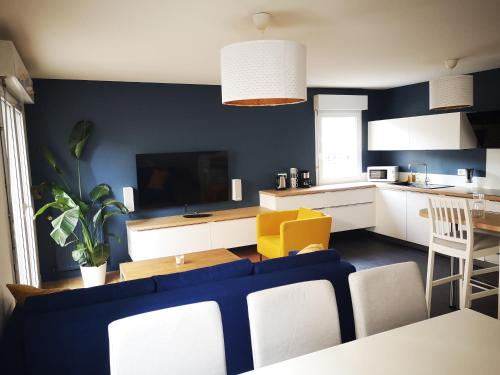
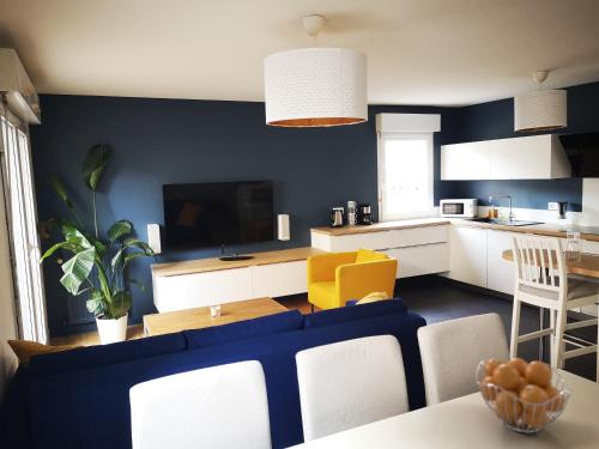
+ fruit basket (521, 393)
